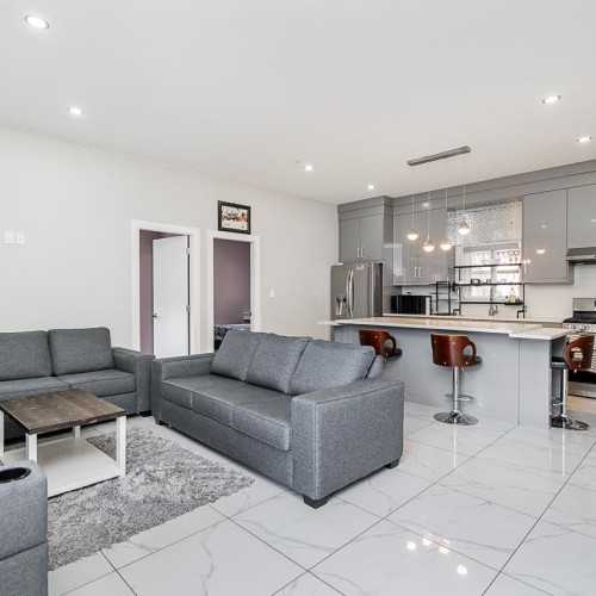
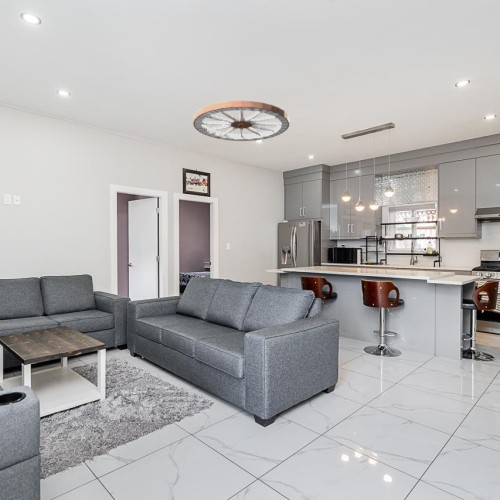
+ wagon wheel (241, 123)
